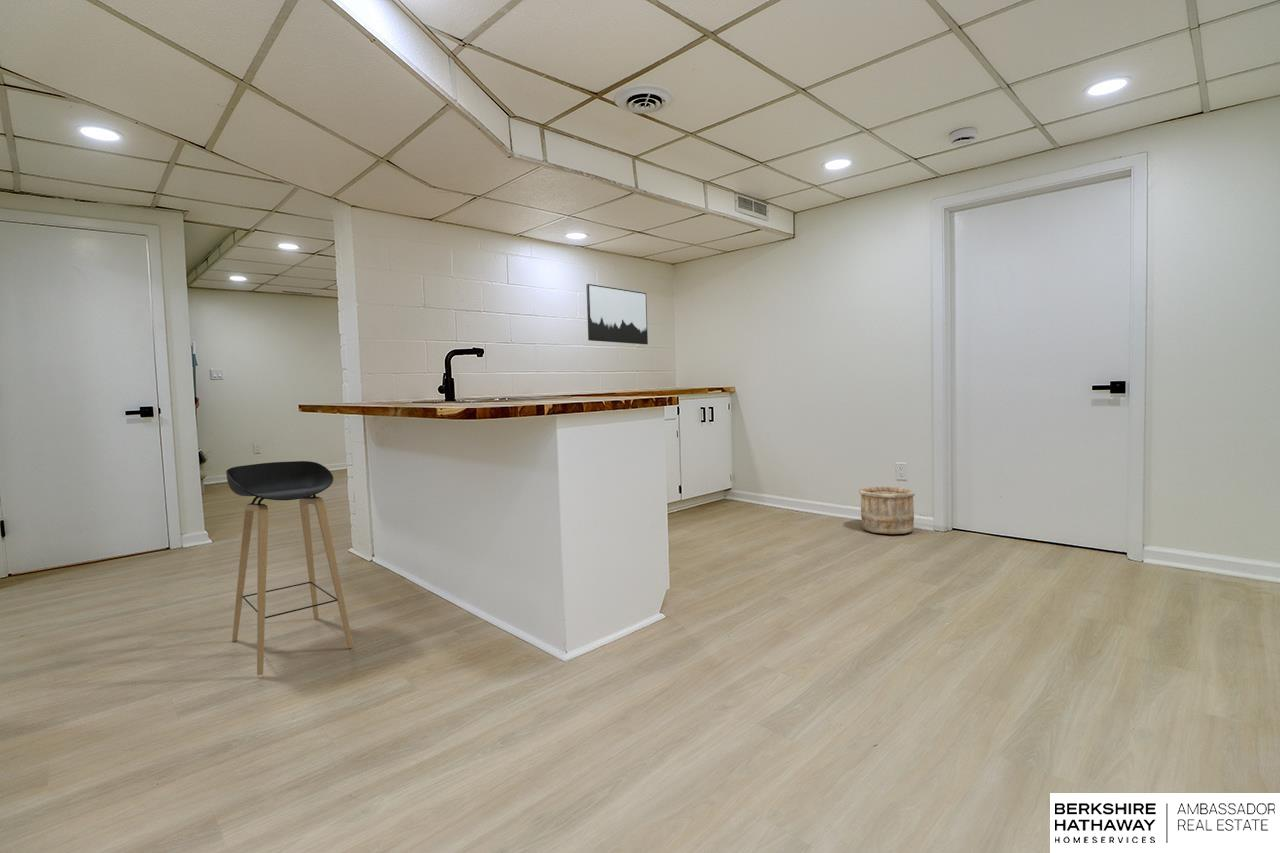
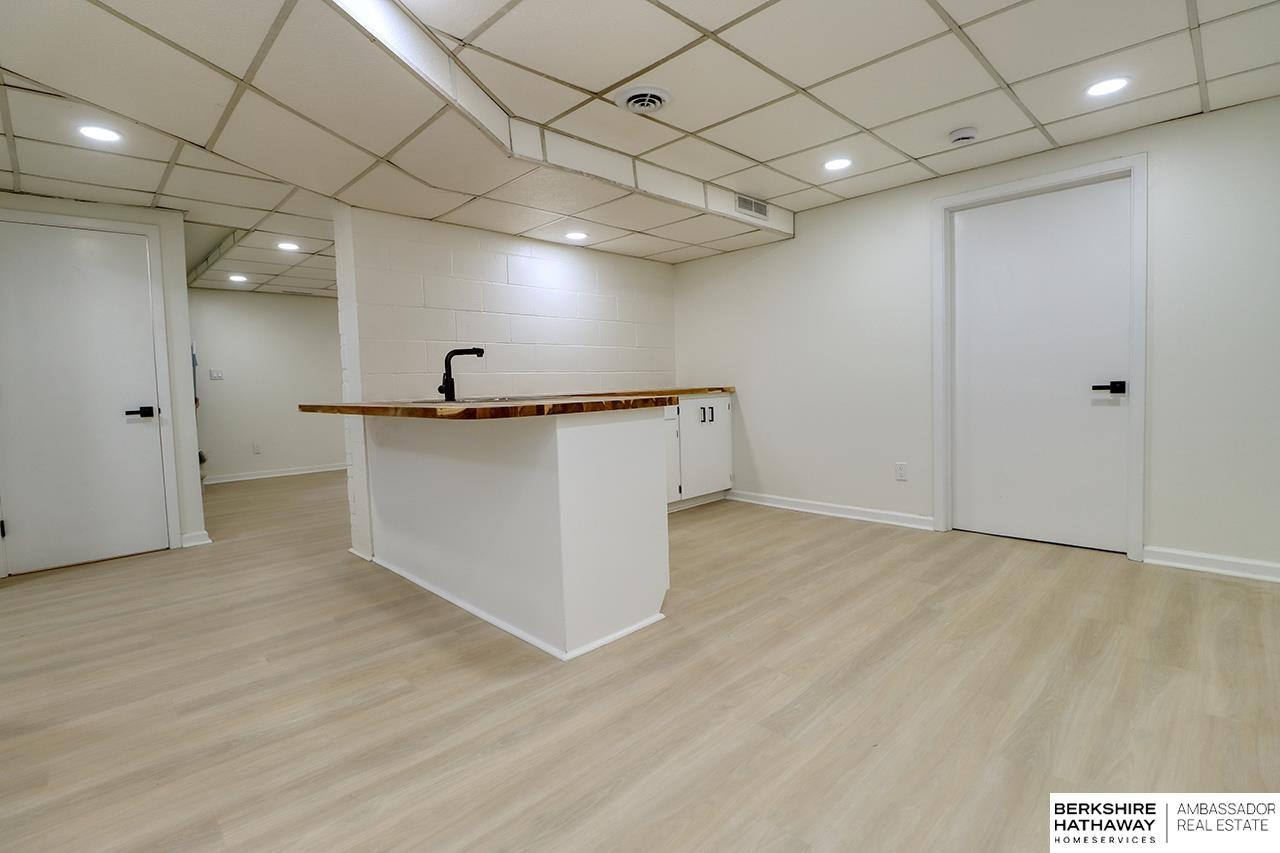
- stool (305, 551)
- wall art (618, 315)
- wooden bucket (886, 510)
